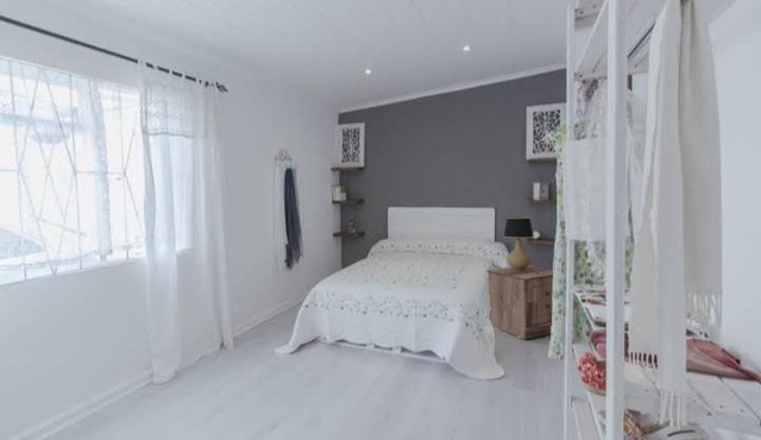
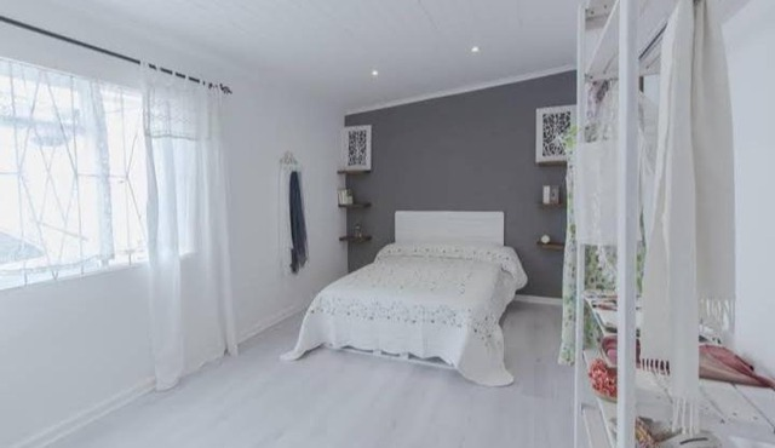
- nightstand (528, 300)
- table lamp (518, 244)
